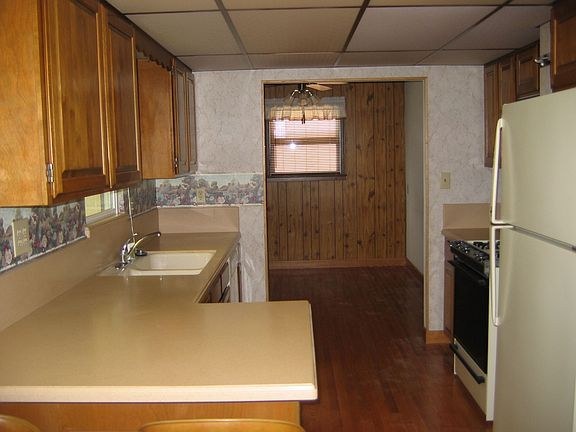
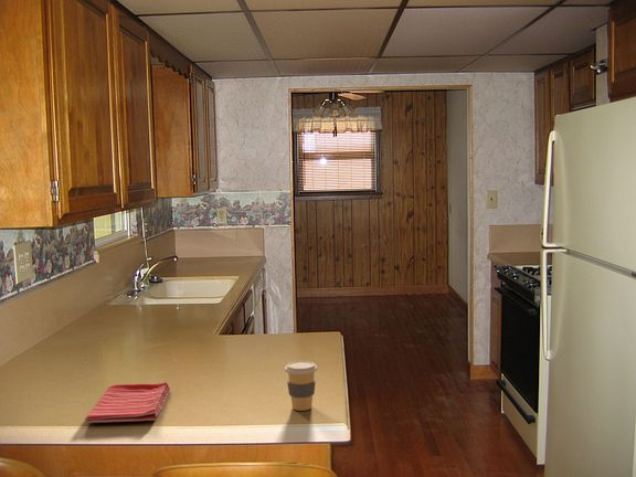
+ dish towel (130, 401)
+ coffee cup (301, 385)
